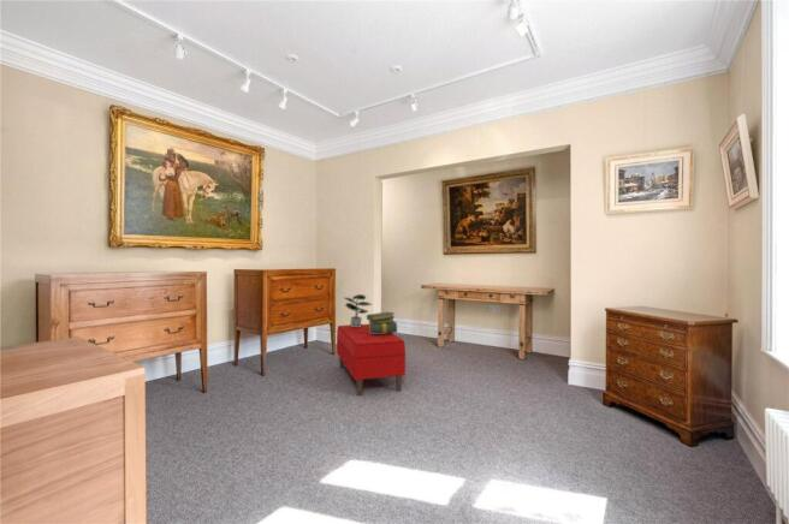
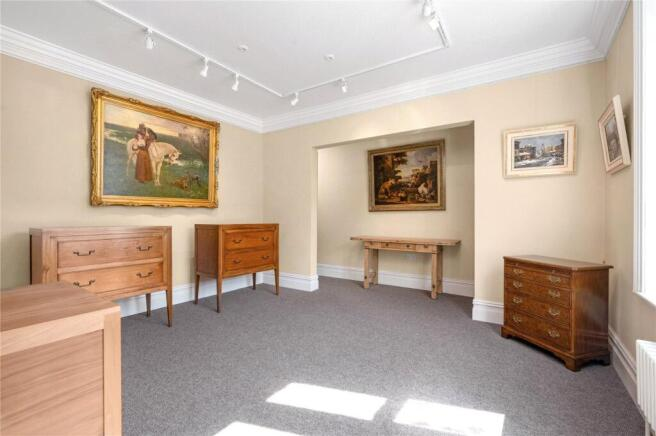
- stack of books (381, 322)
- potted plant (357, 310)
- bench (367, 355)
